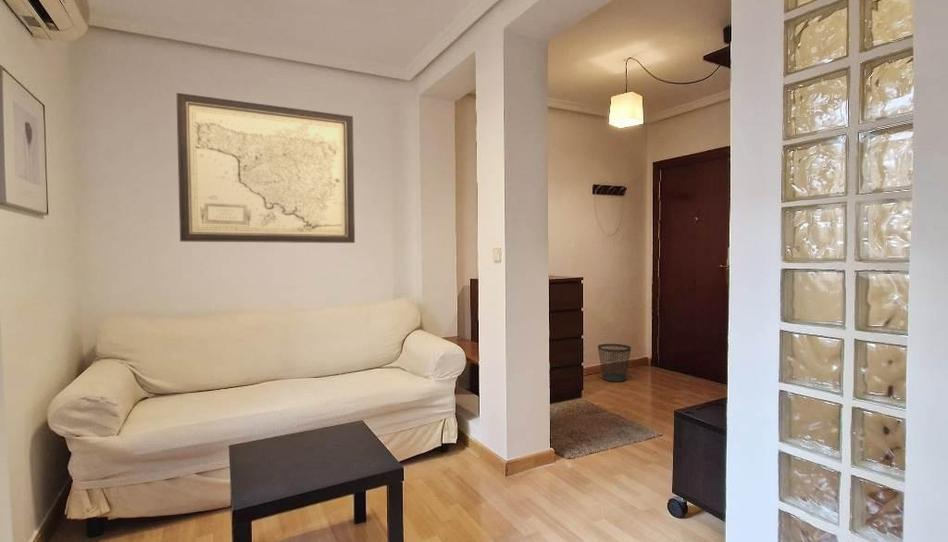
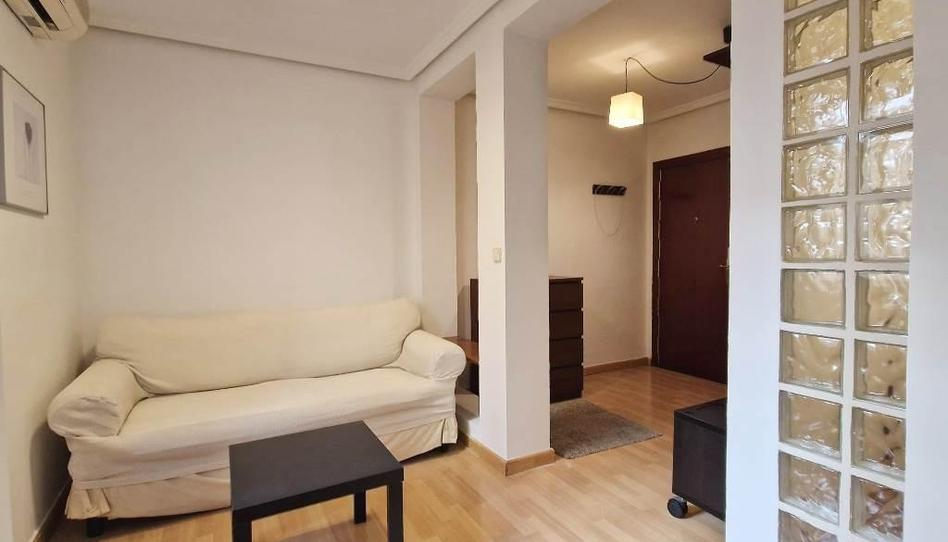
- wall art (272, 174)
- wastebasket (614, 362)
